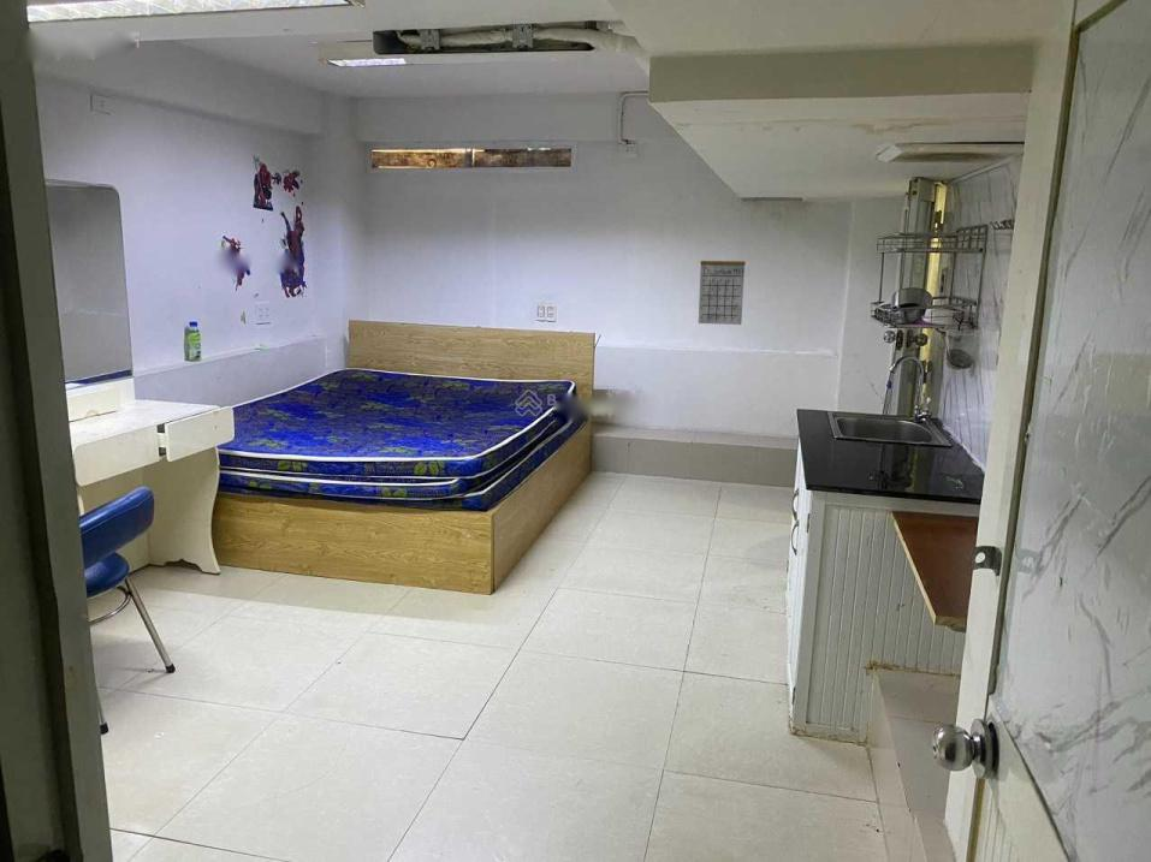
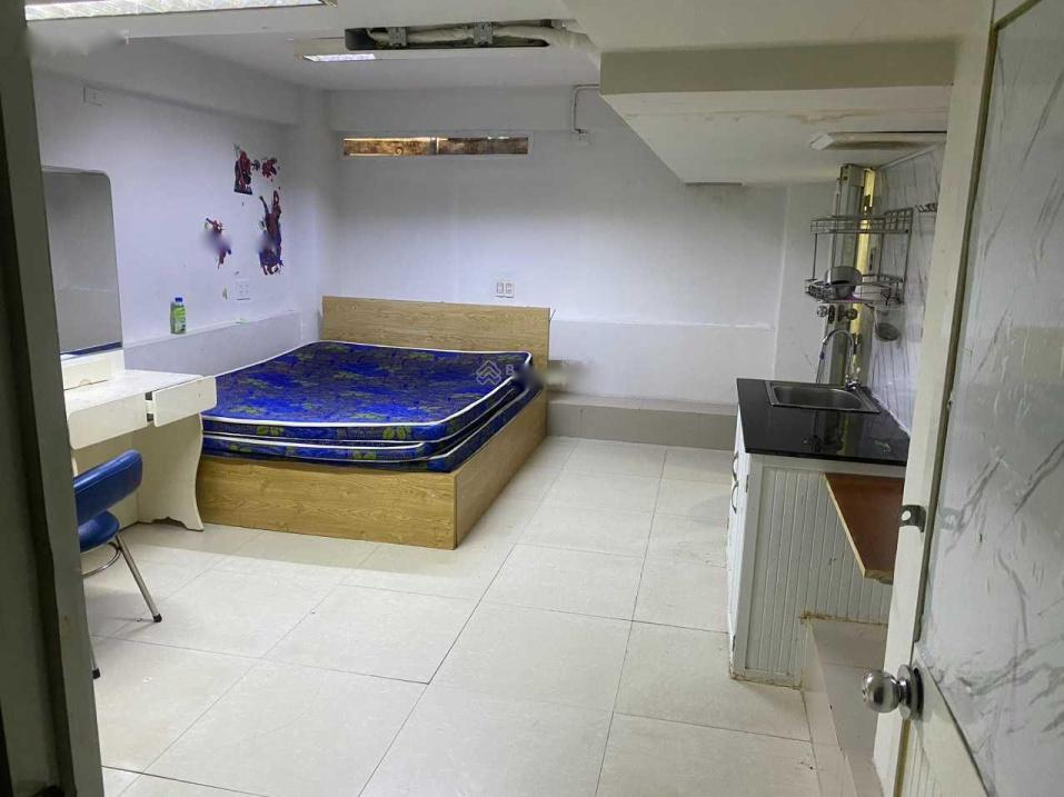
- calendar (722, 285)
